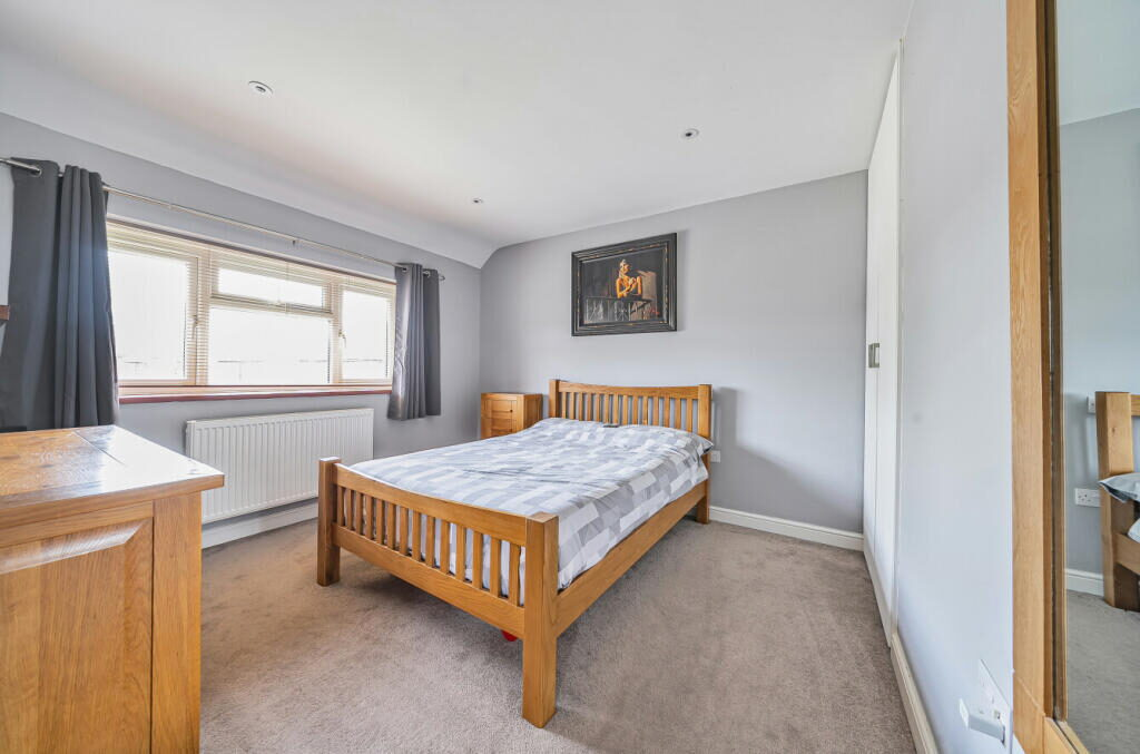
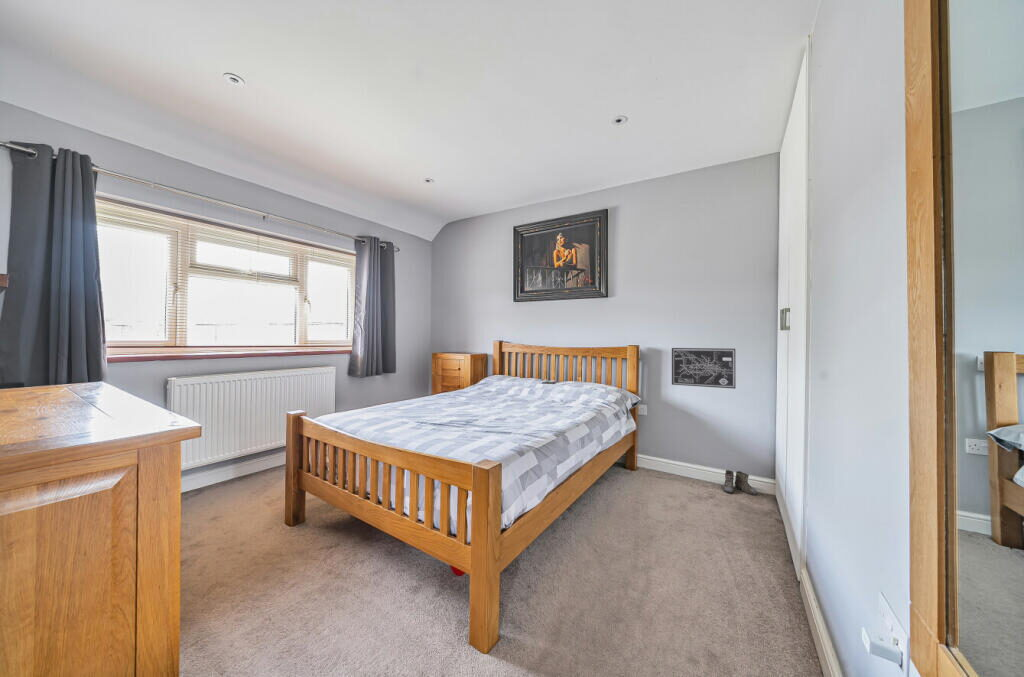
+ wall art (702, 367)
+ boots (736, 481)
